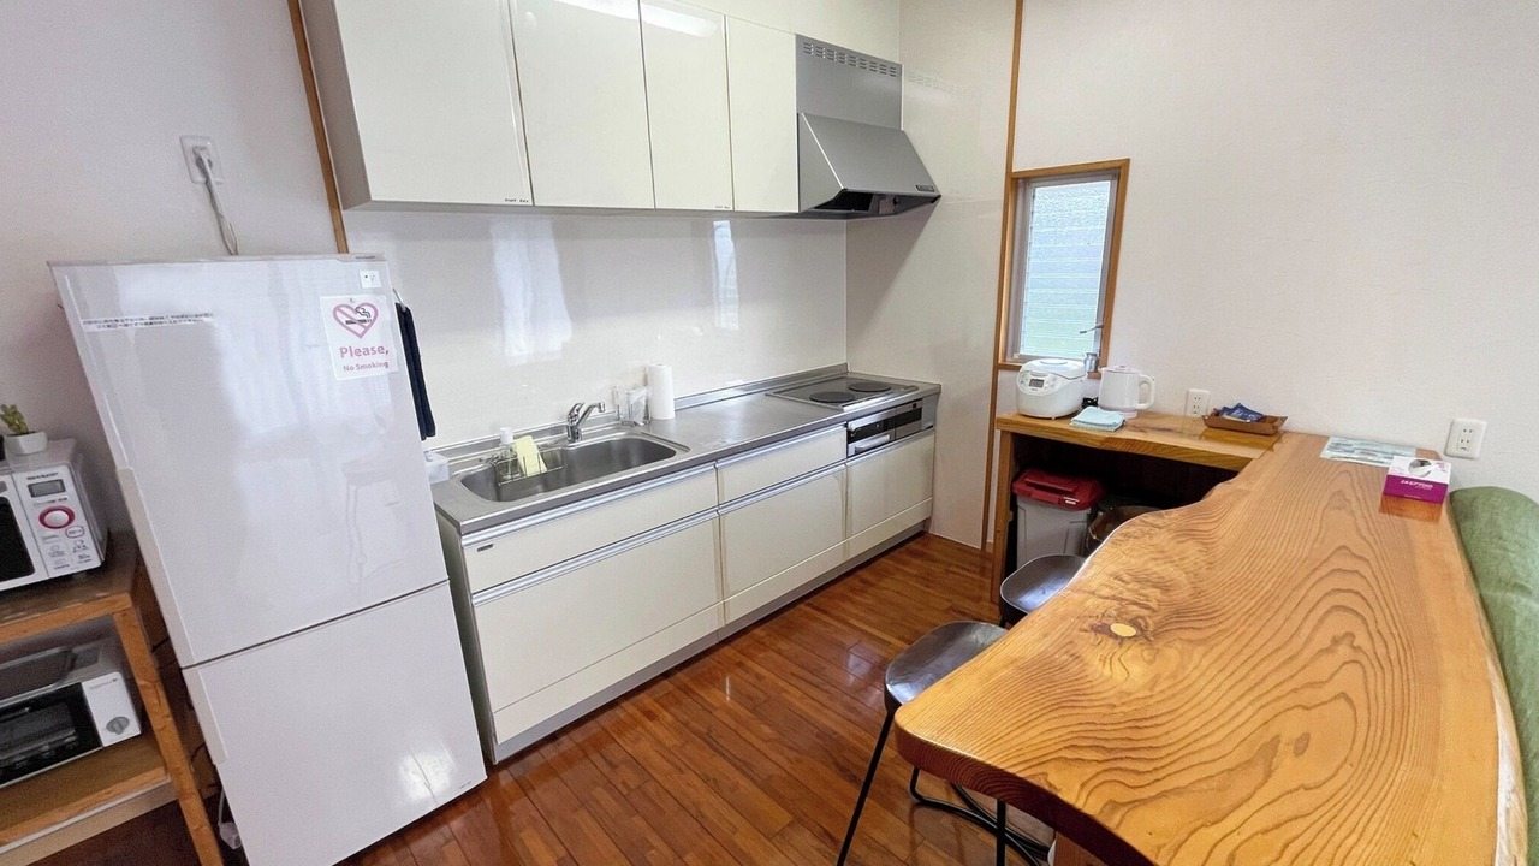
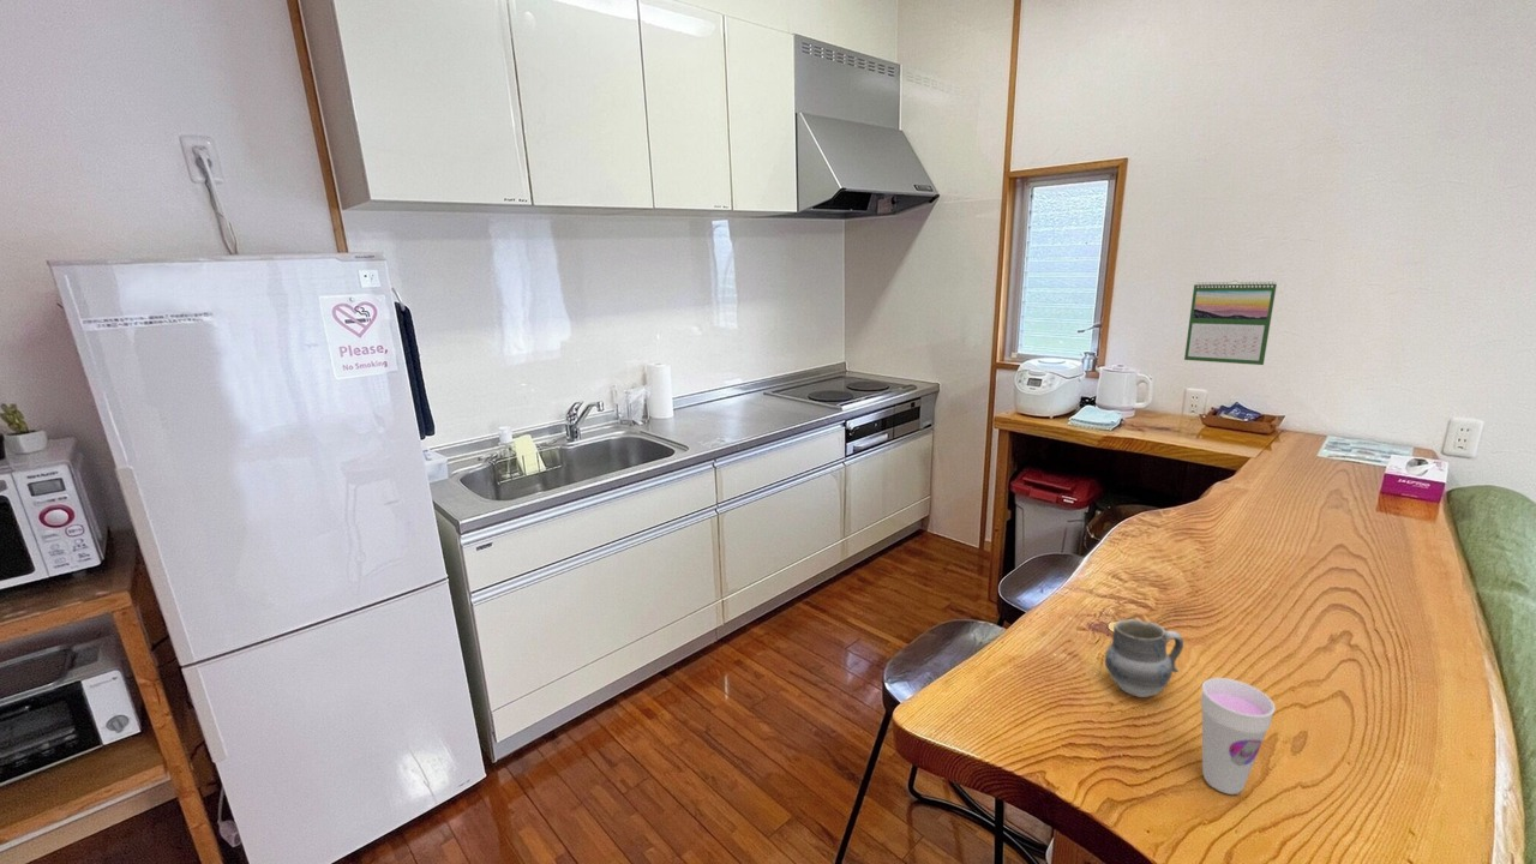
+ cup (1144, 658)
+ cup (1229, 739)
+ calendar (1228, 322)
